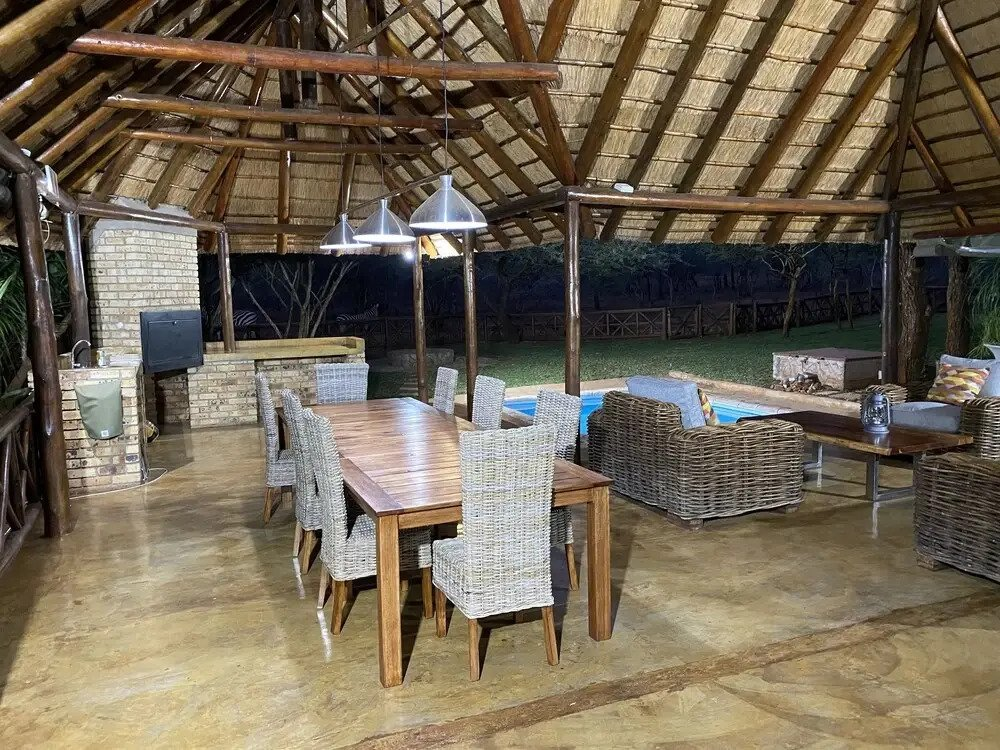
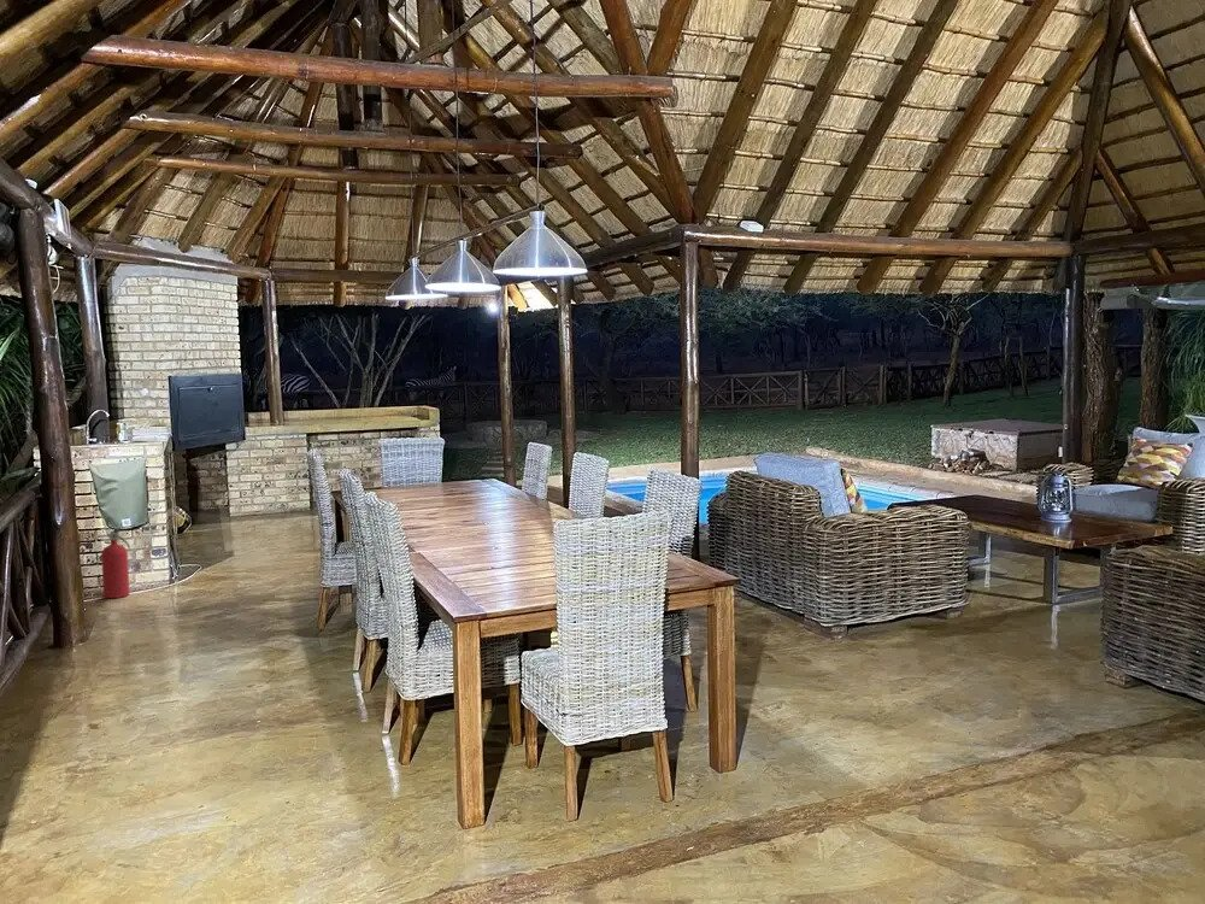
+ fire extinguisher (119, 562)
